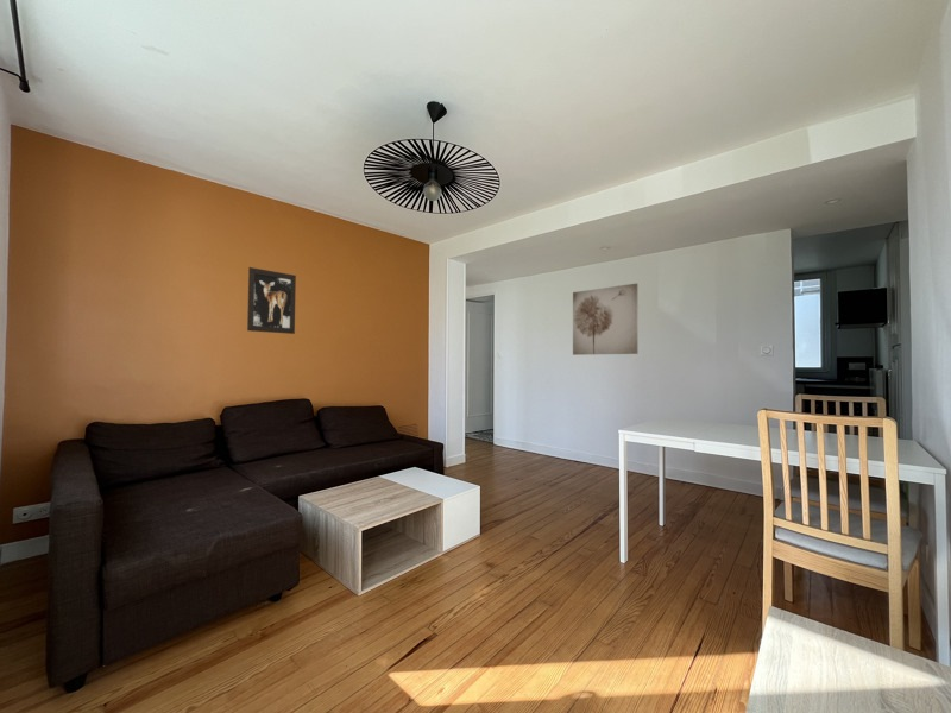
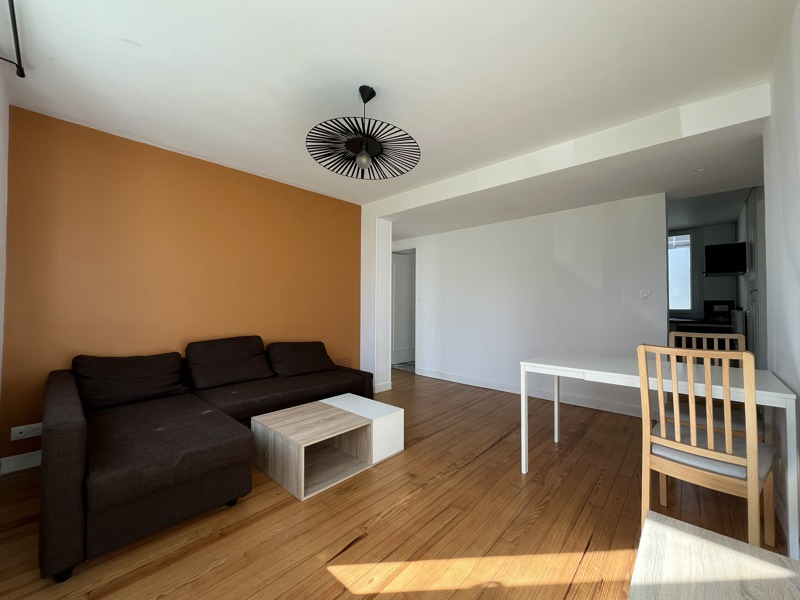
- wall art (603, 321)
- wall art (272, 302)
